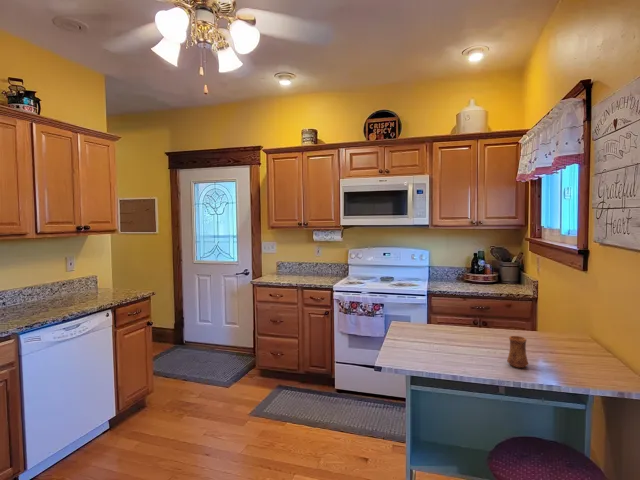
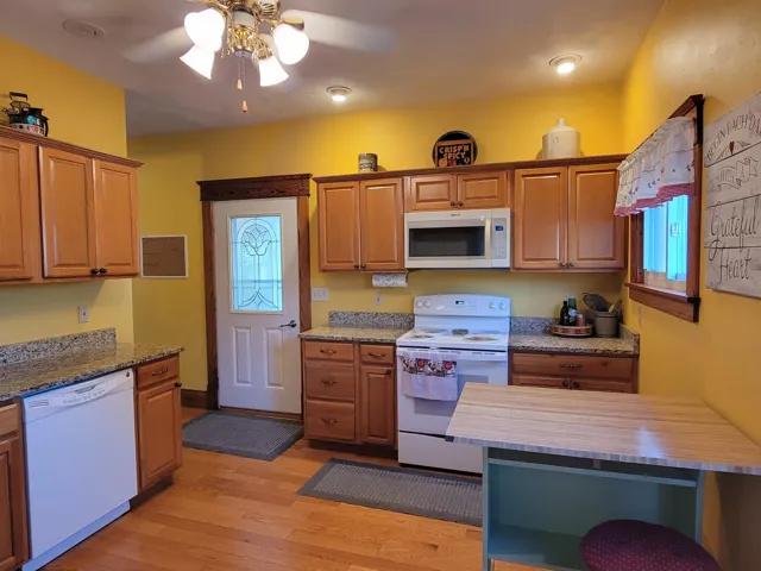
- cup (517, 351)
